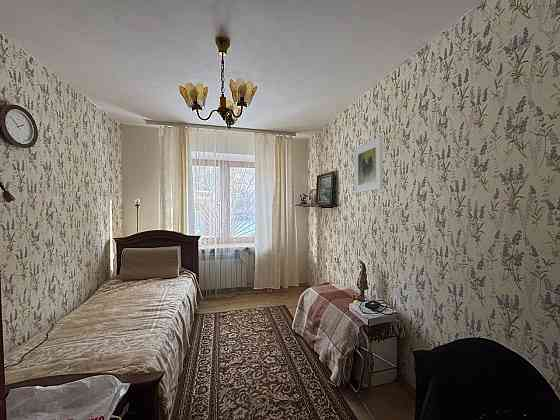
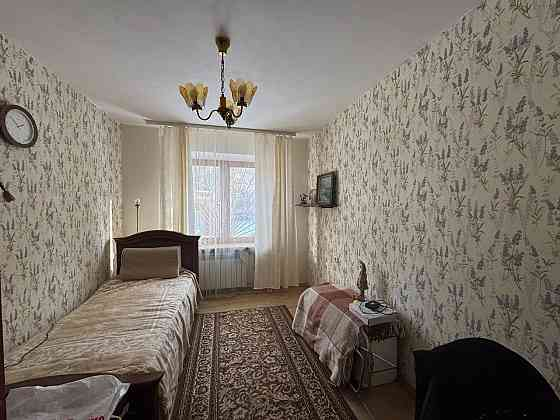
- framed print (367, 167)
